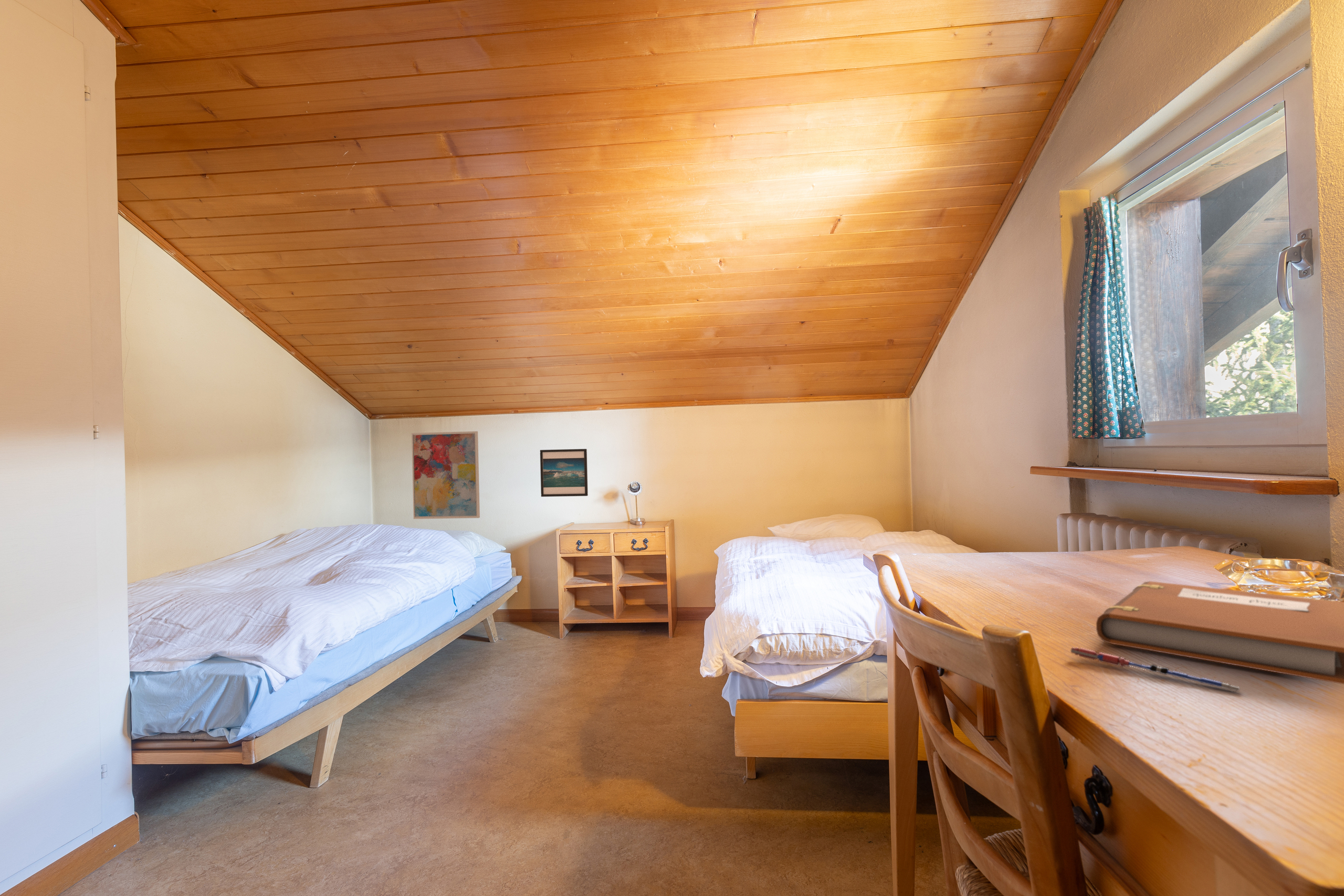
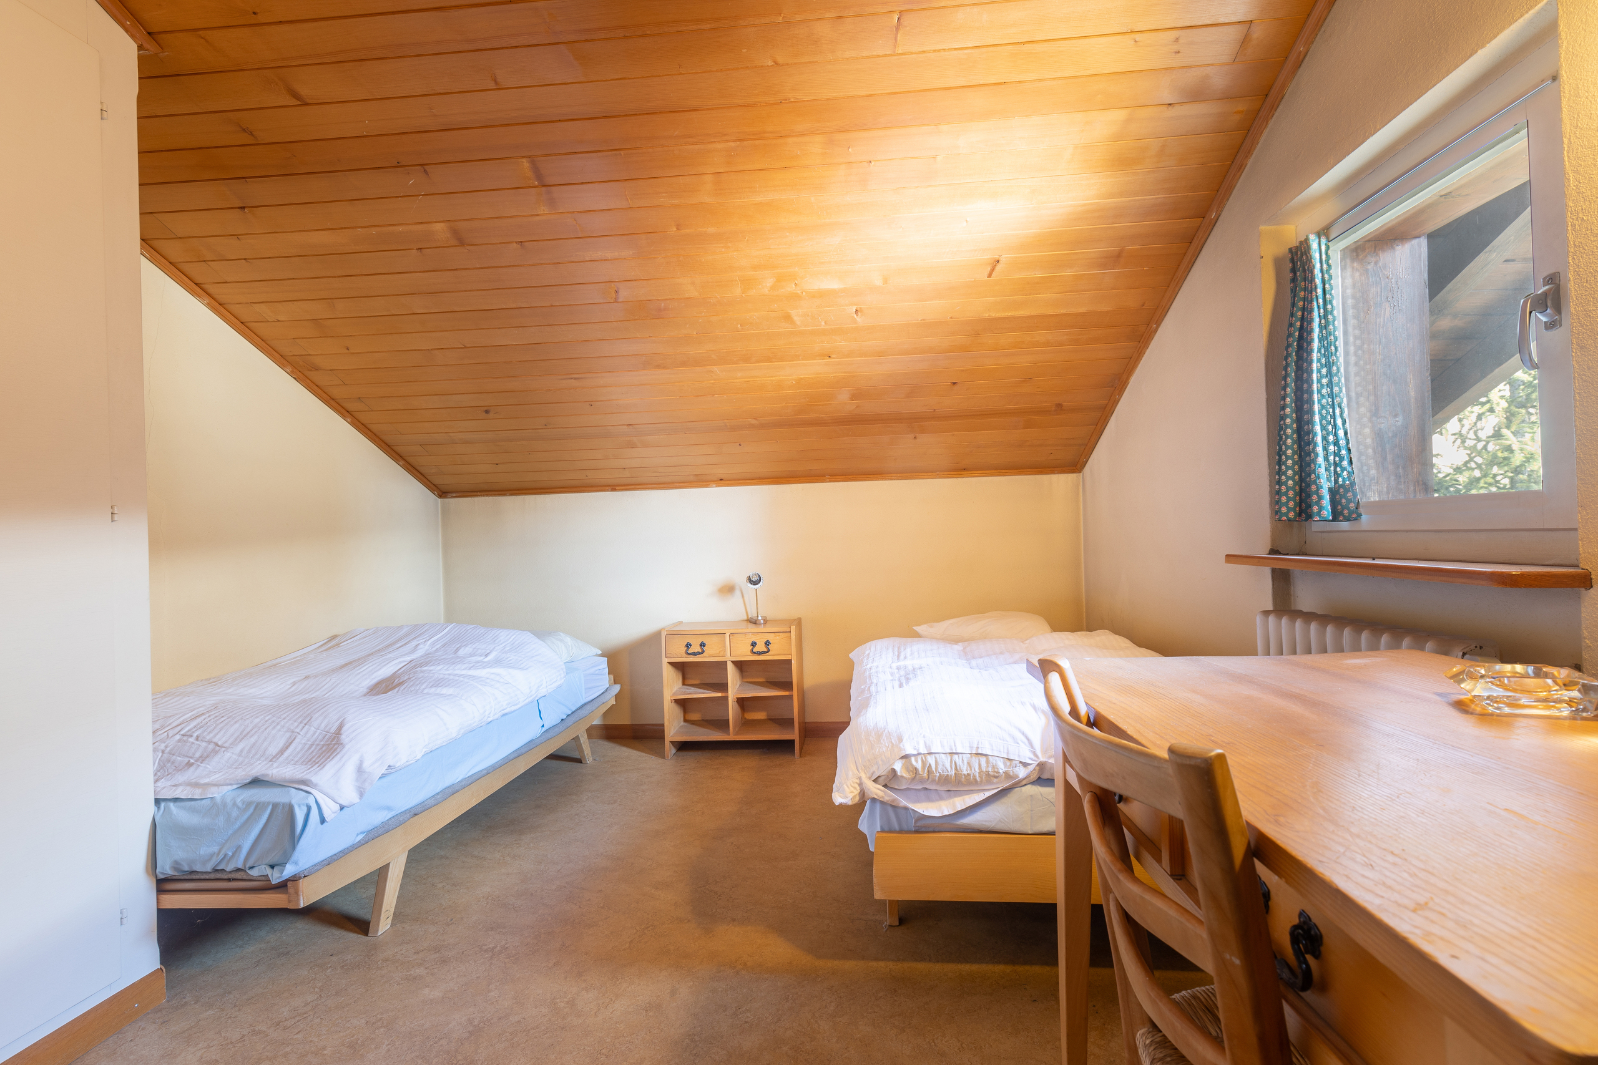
- notebook (1222, 620)
- pen (1149, 666)
- wall art (445, 475)
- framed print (564, 472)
